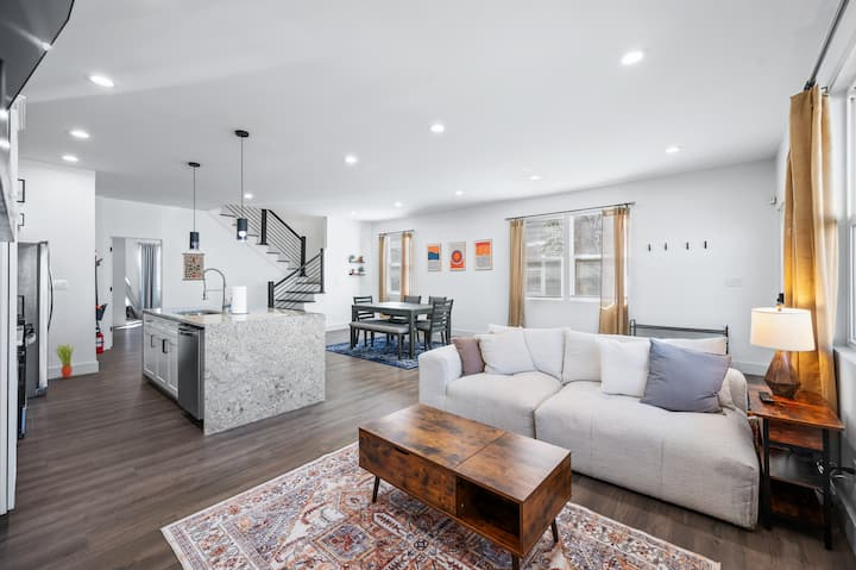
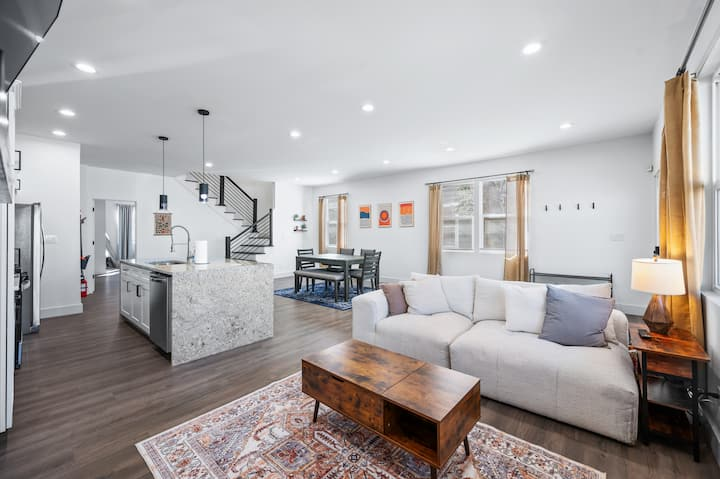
- potted plant (64, 359)
